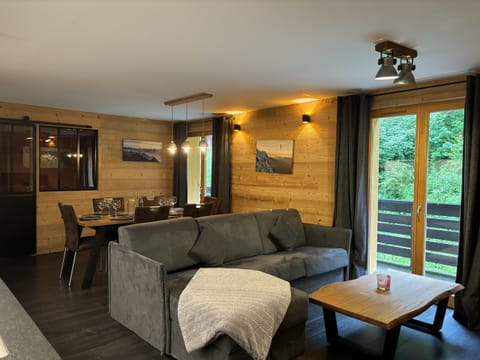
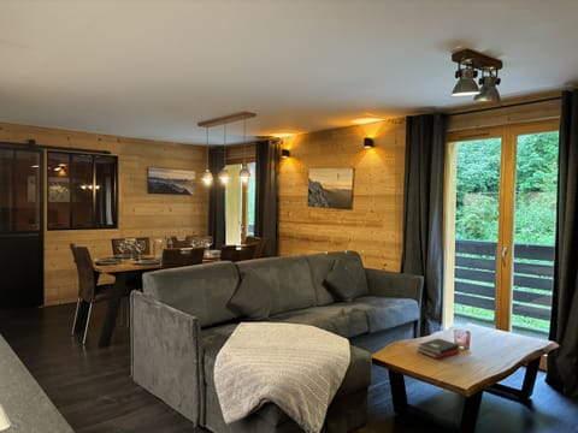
+ hardback book (438, 348)
